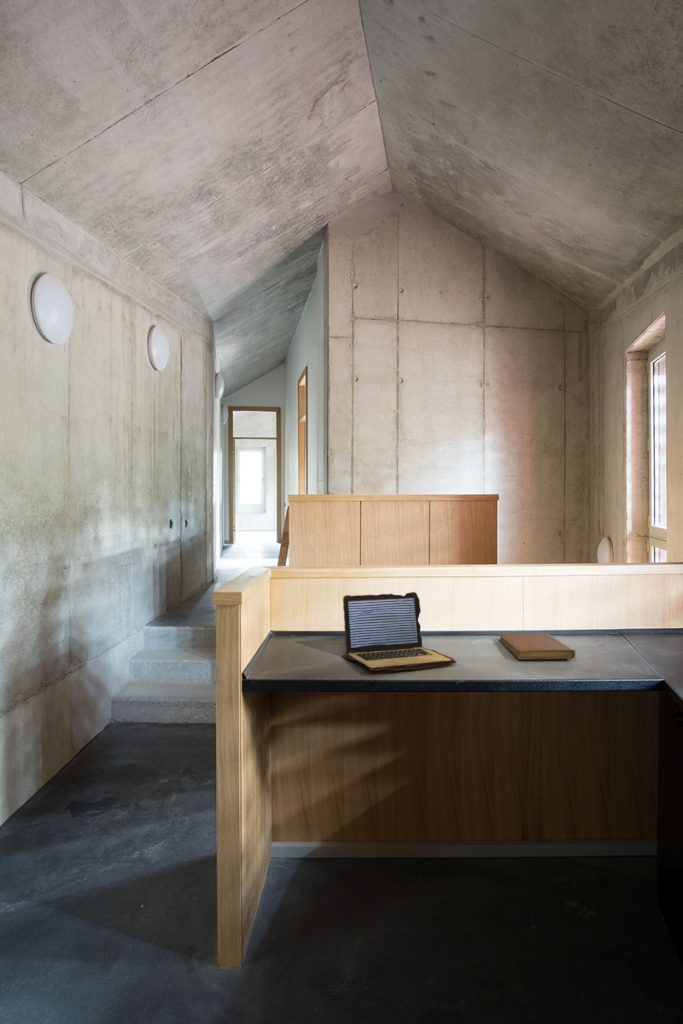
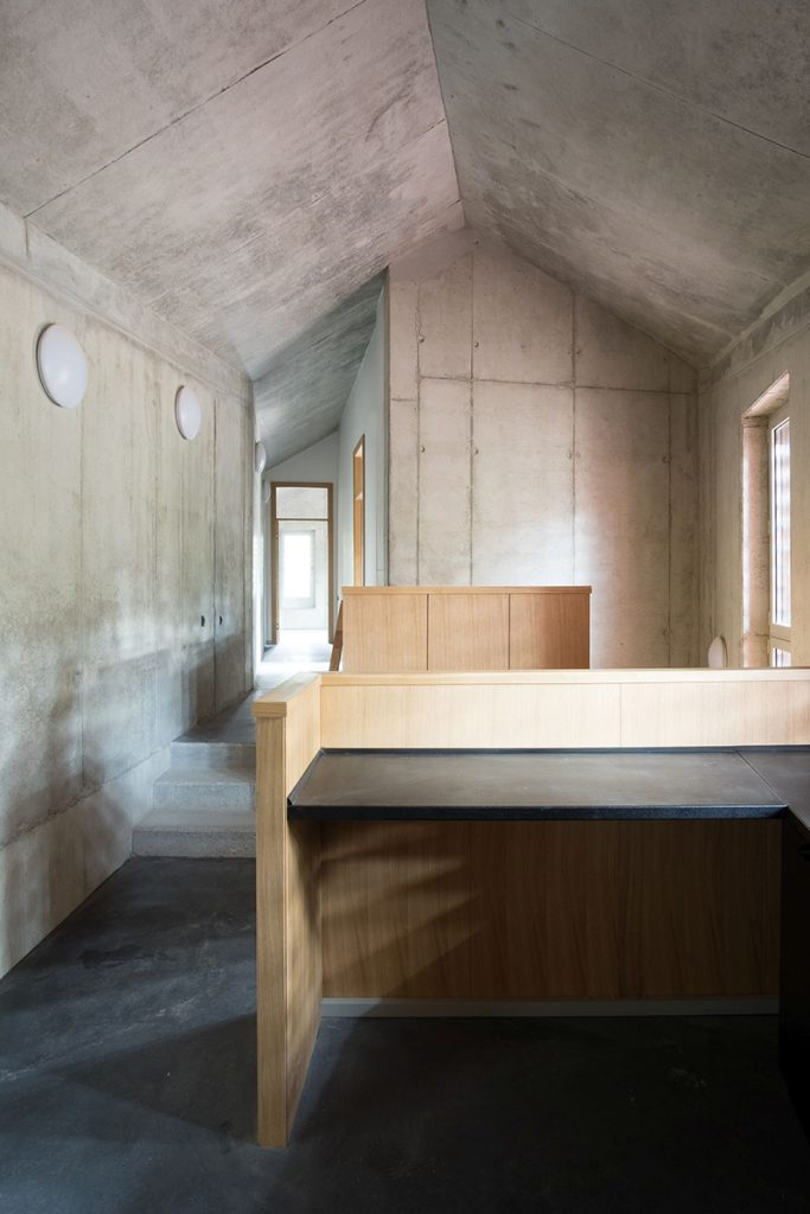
- notebook (534, 645)
- laptop (397, 629)
